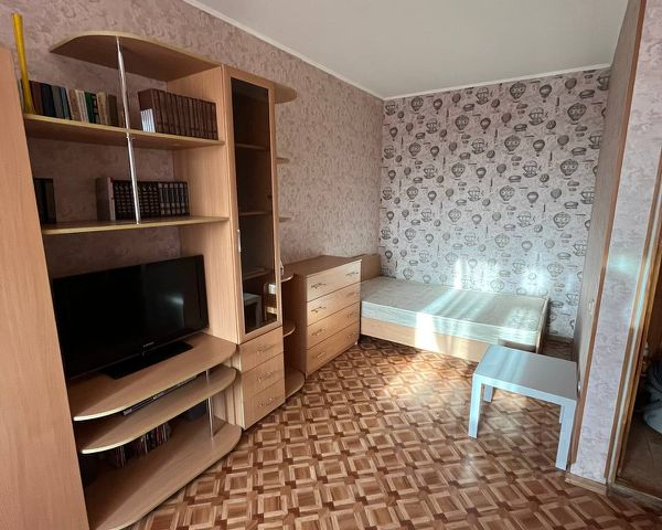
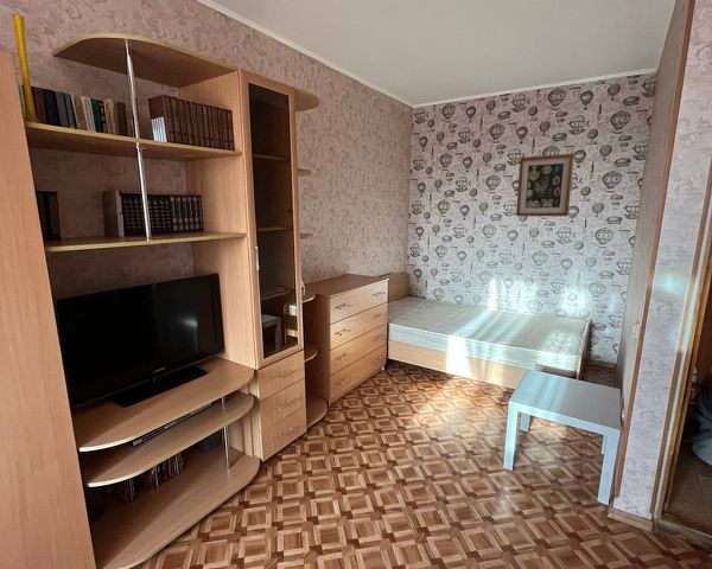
+ wall art (543, 186)
